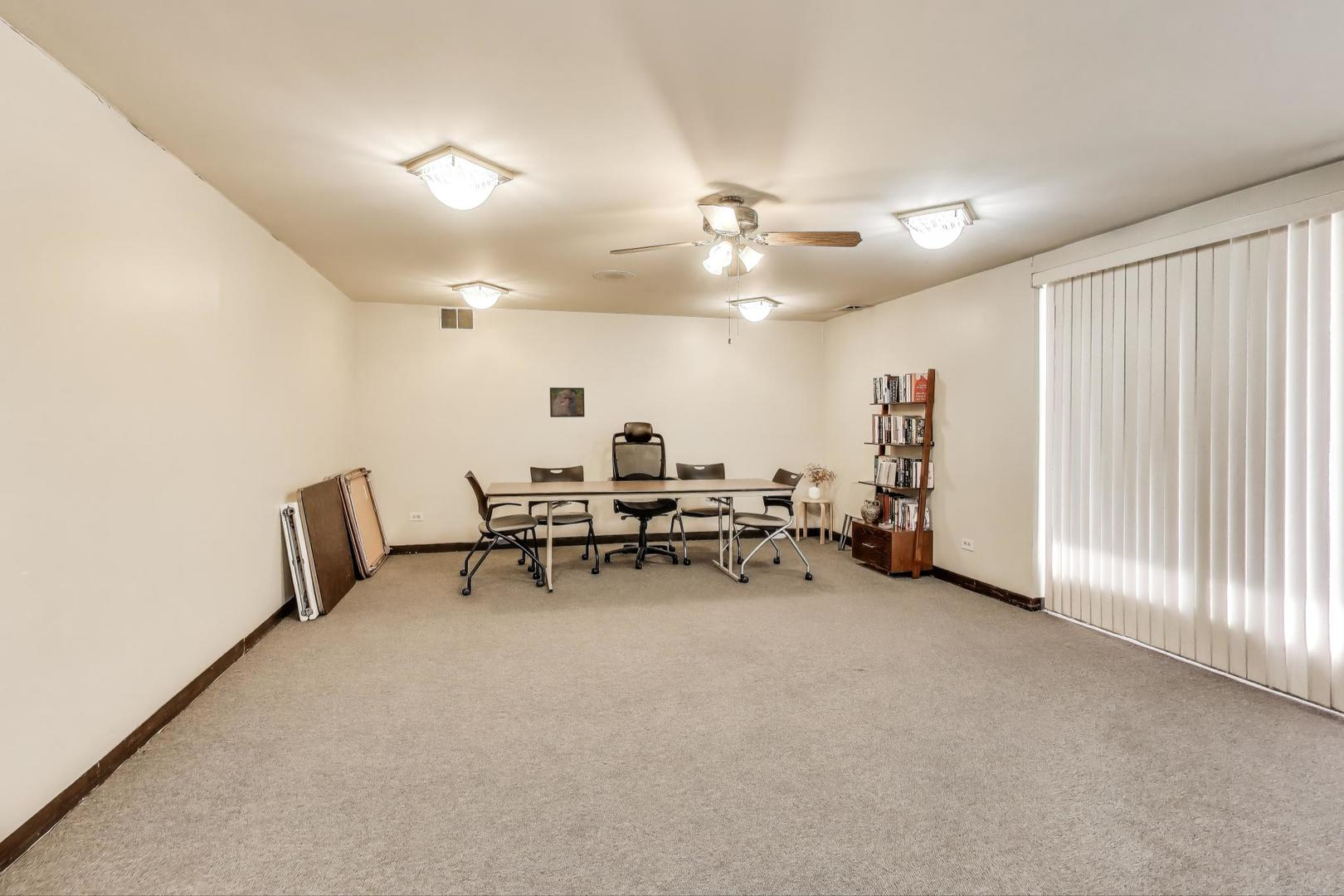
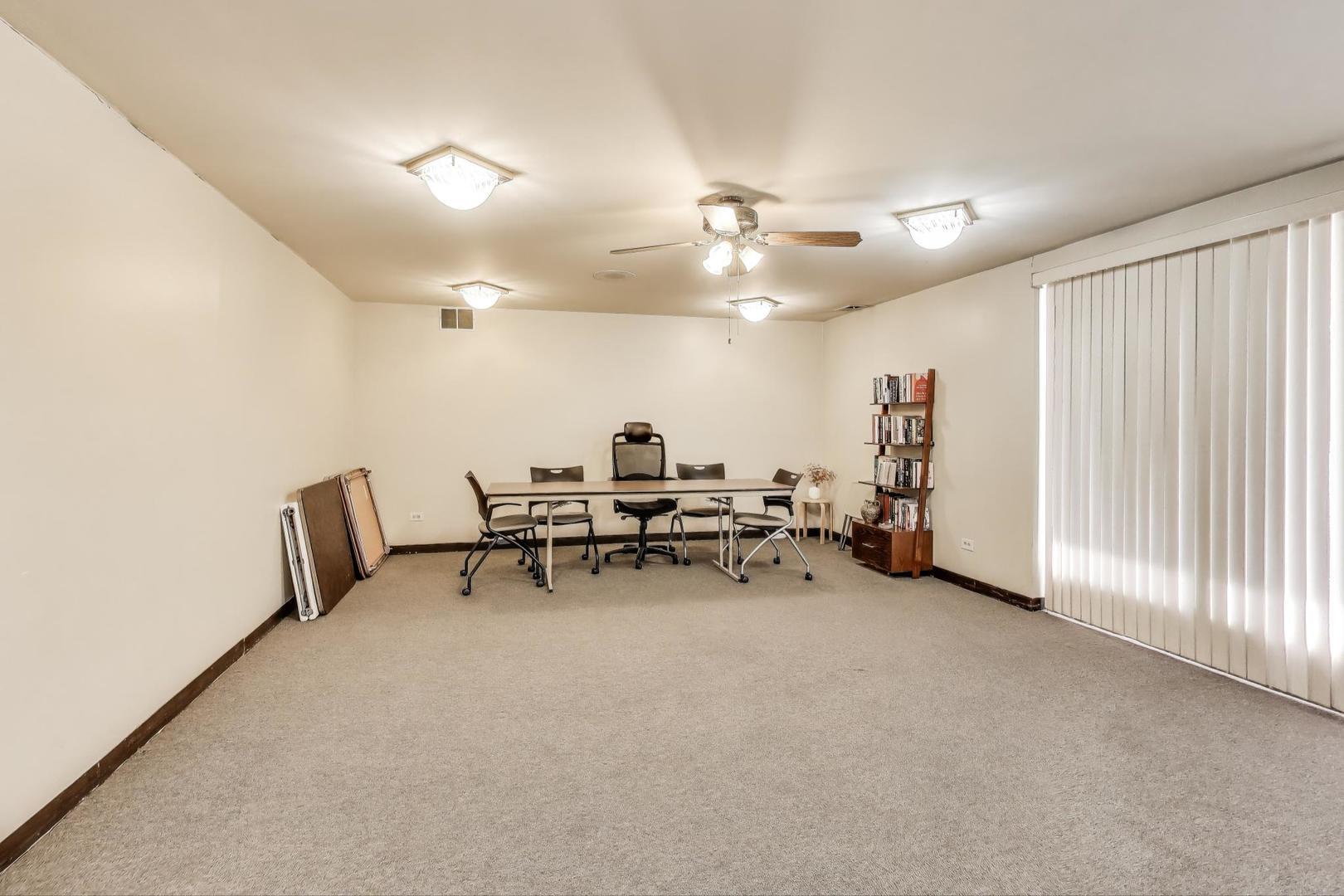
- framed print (567, 402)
